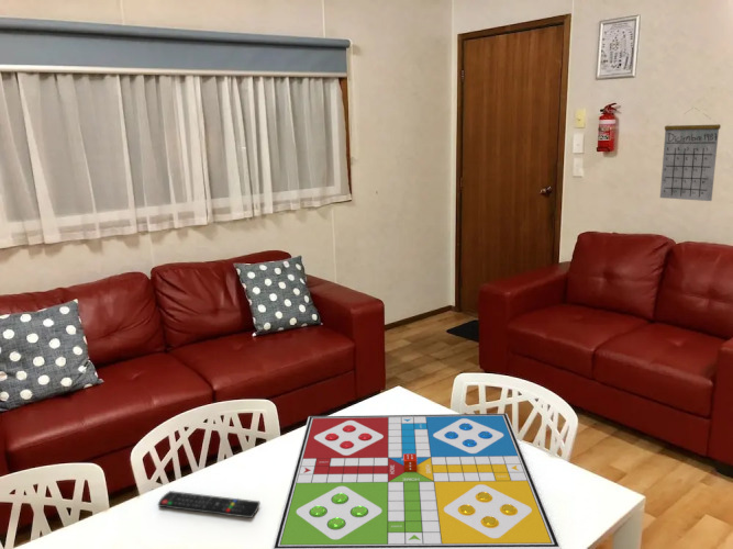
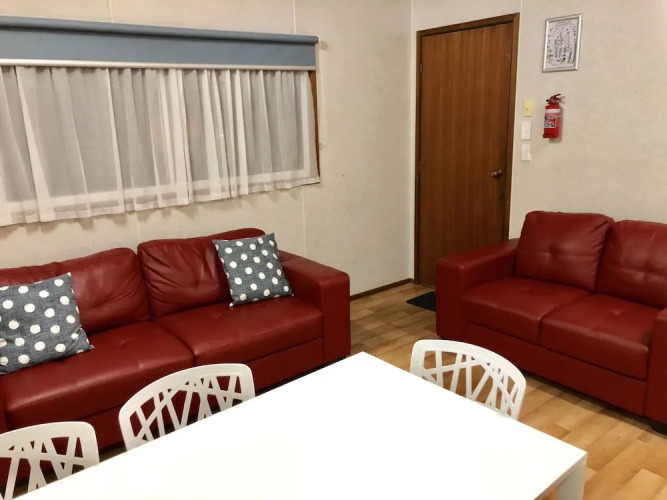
- calendar (689, 154)
- remote control (208, 505)
- gameboard (410, 464)
